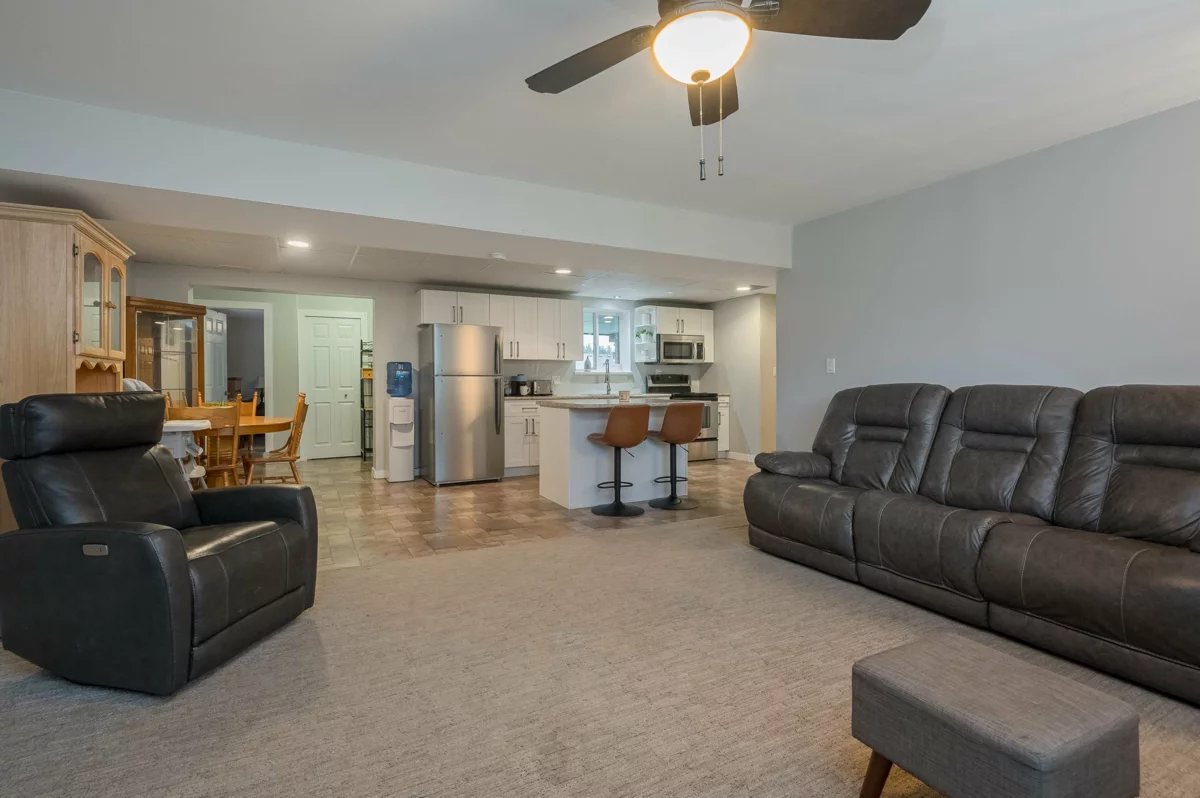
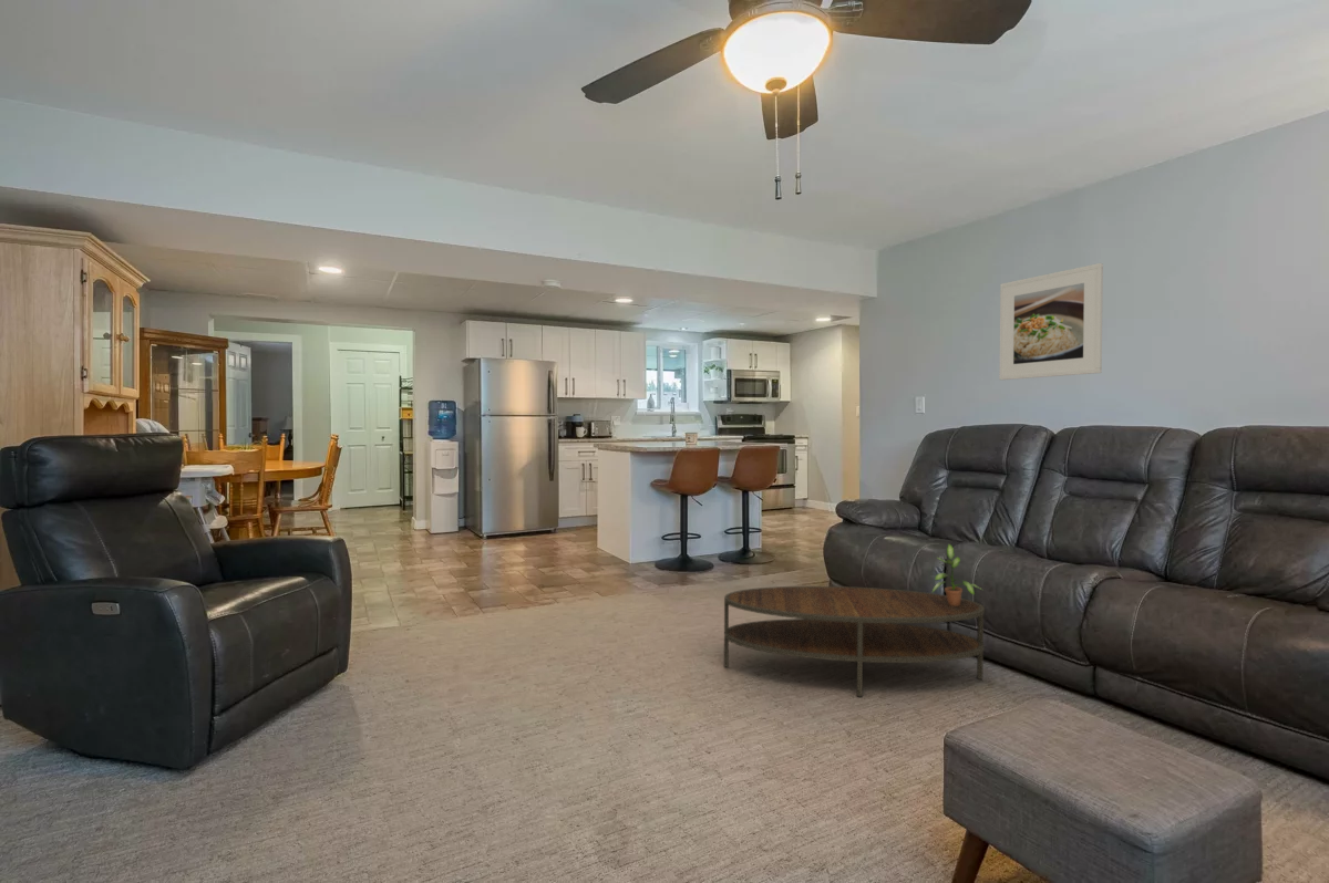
+ potted plant (957, 579)
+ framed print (1048, 325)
+ coffee table (849, 636)
